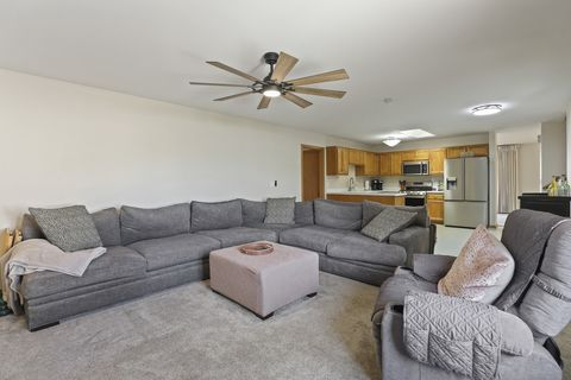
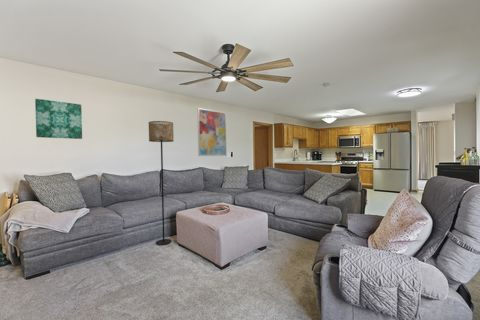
+ wall art (212, 133)
+ floor lamp (162, 182)
+ wall art (59, 120)
